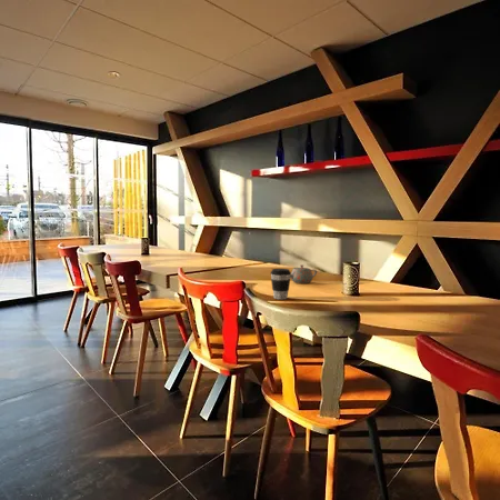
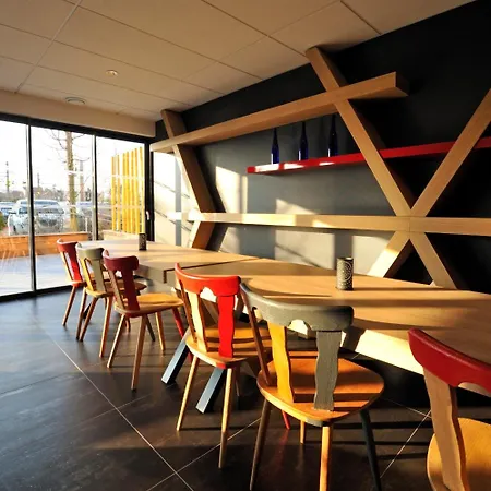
- teapot (300, 273)
- coffee cup (280, 283)
